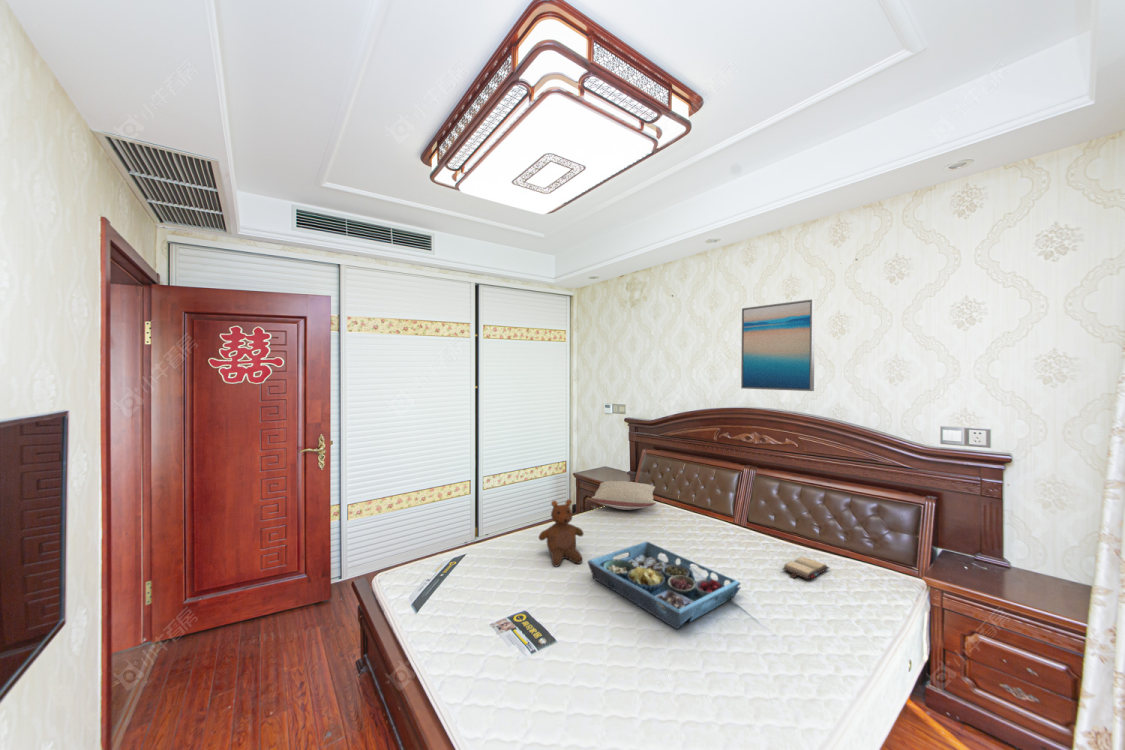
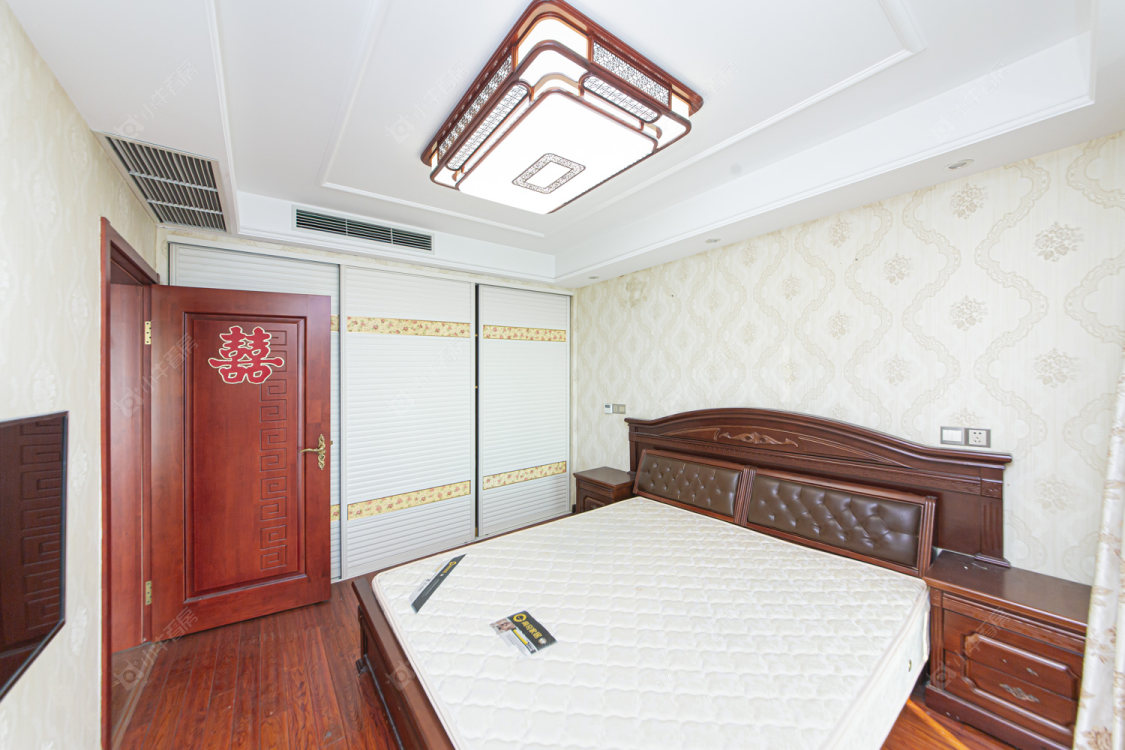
- pillow (625, 493)
- serving tray (659, 578)
- hardback book (806, 567)
- wall art (775, 347)
- teddy bear (563, 530)
